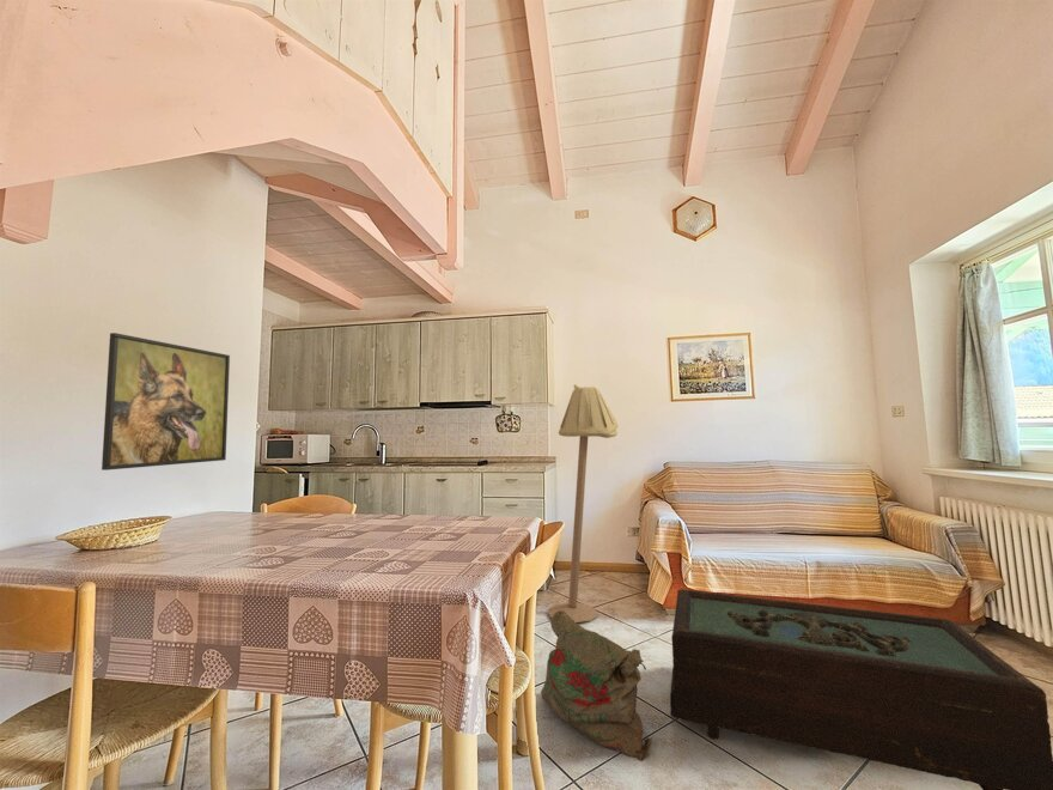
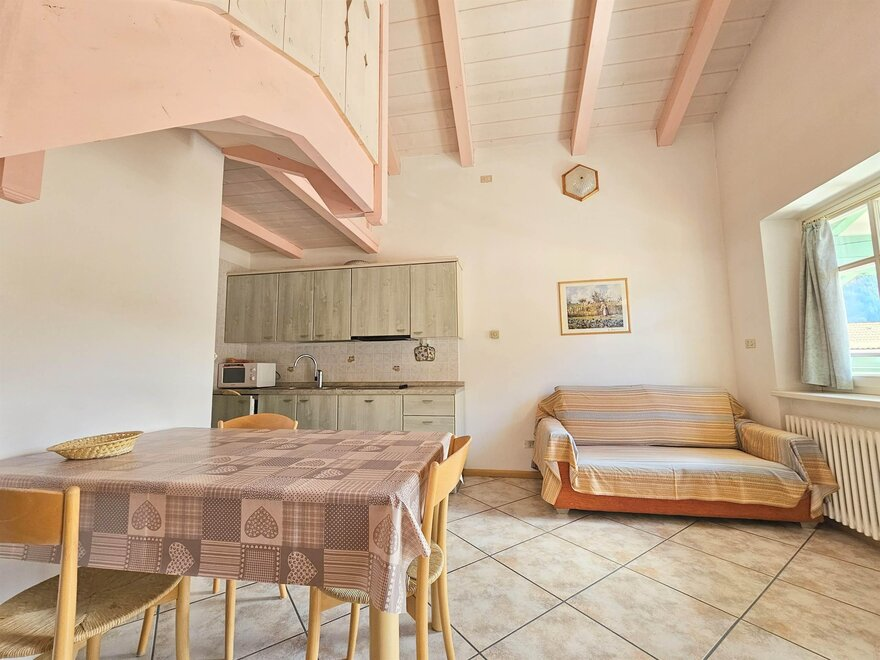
- coffee table (817, 672)
- floor lamp (582, 497)
- bag (591, 673)
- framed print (175, 403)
